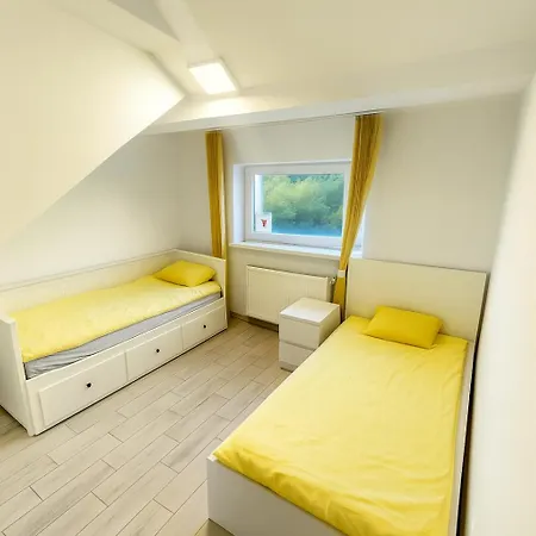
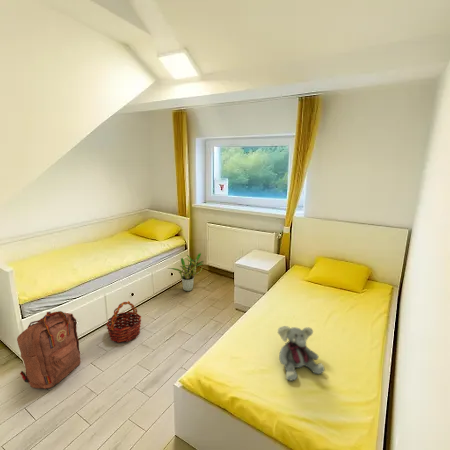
+ basket (124, 318)
+ potted plant (191, 272)
+ backpack (49, 345)
+ plush elephant (297, 346)
